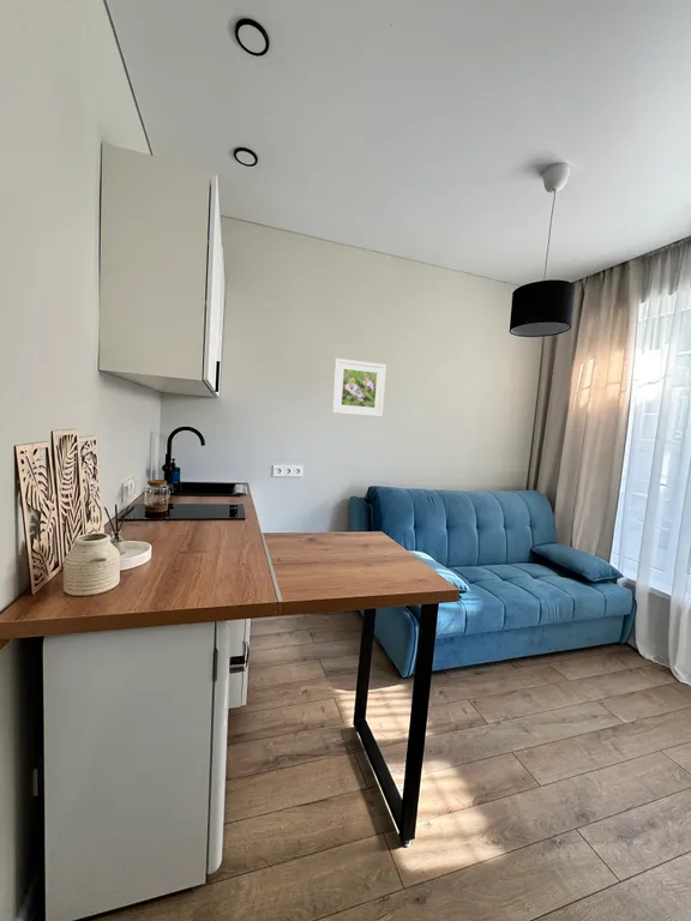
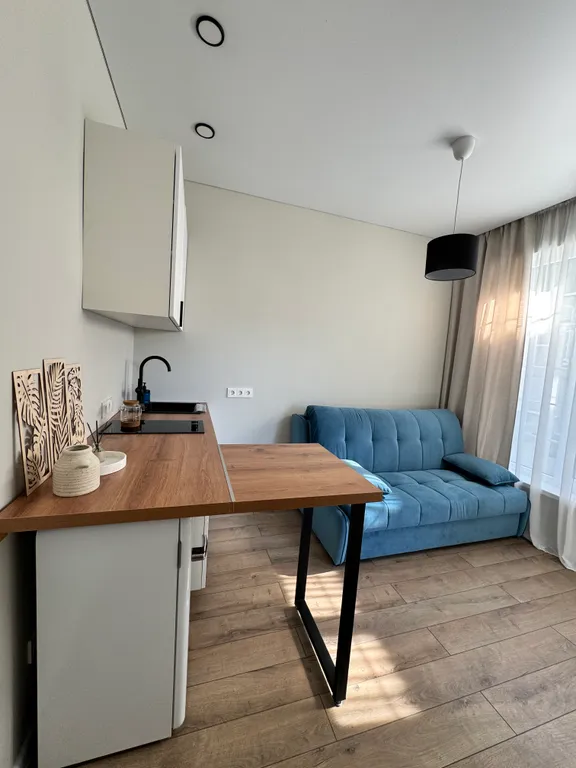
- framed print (359, 389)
